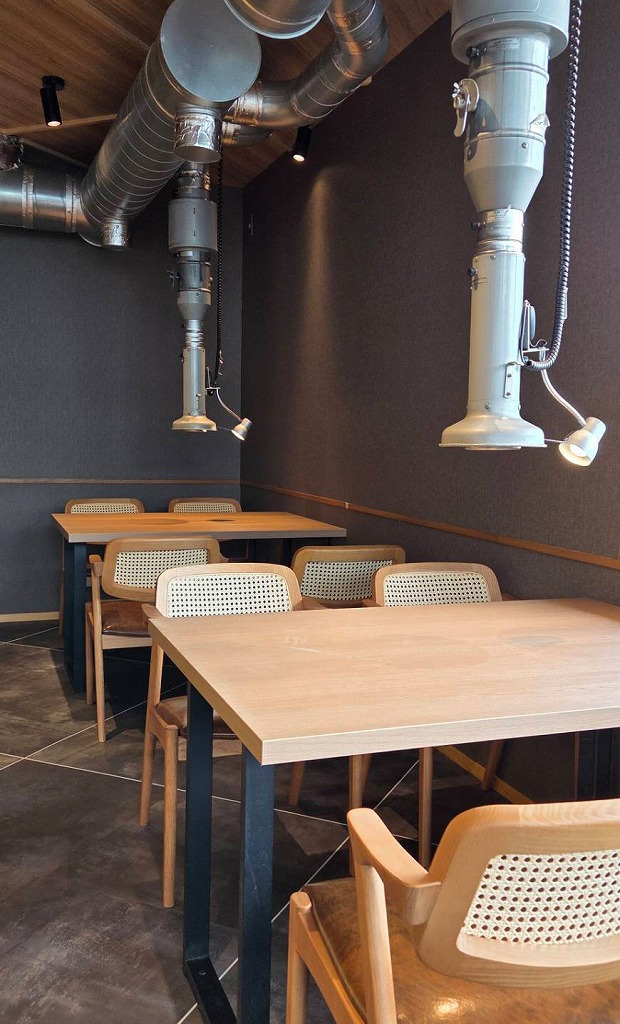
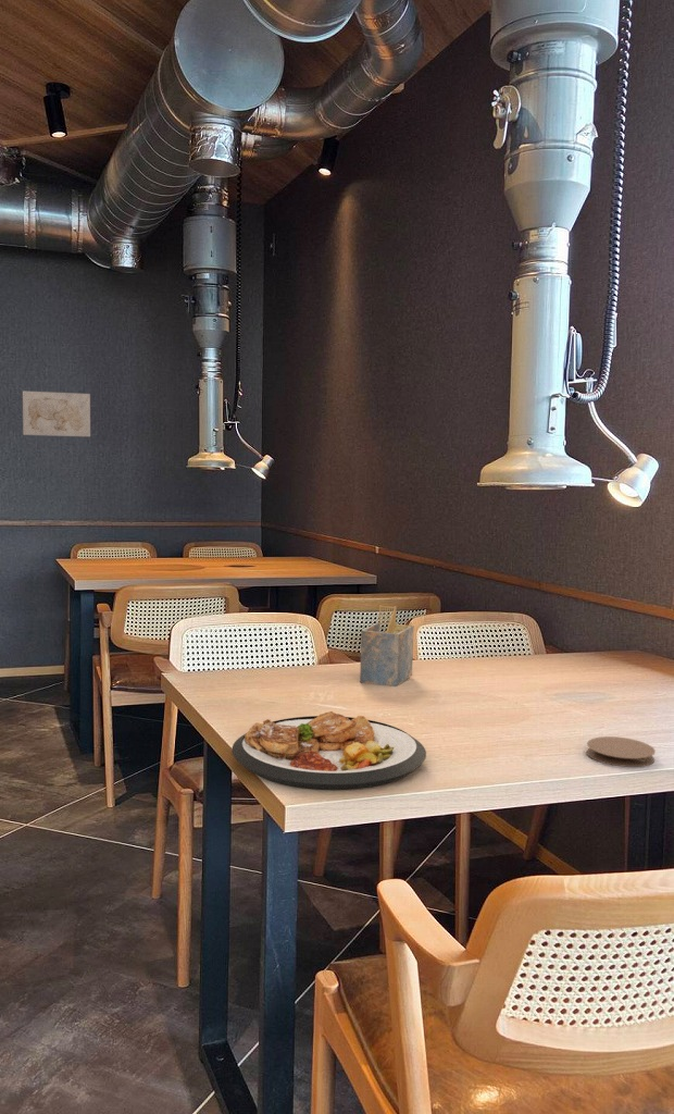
+ plate (328, 743)
+ coaster (620, 751)
+ wall art (57, 413)
+ napkin holder (387, 644)
